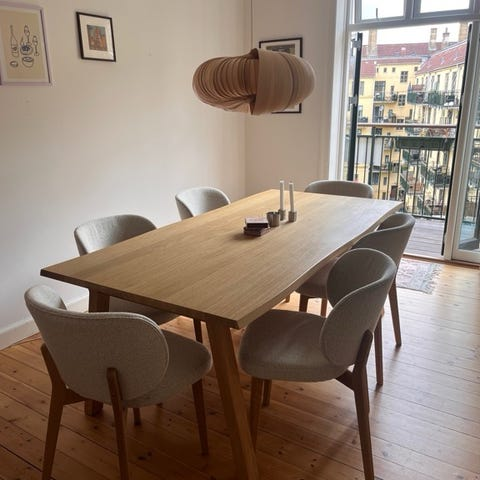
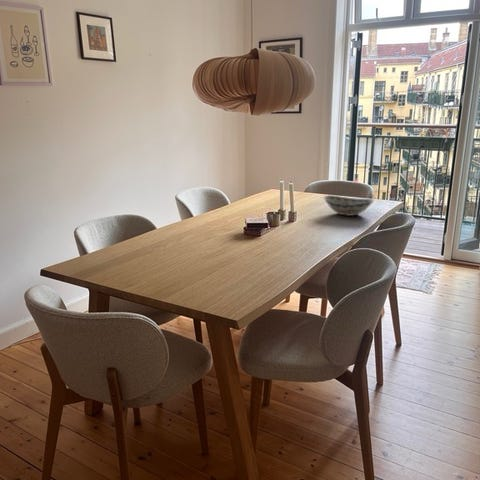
+ decorative bowl (347, 206)
